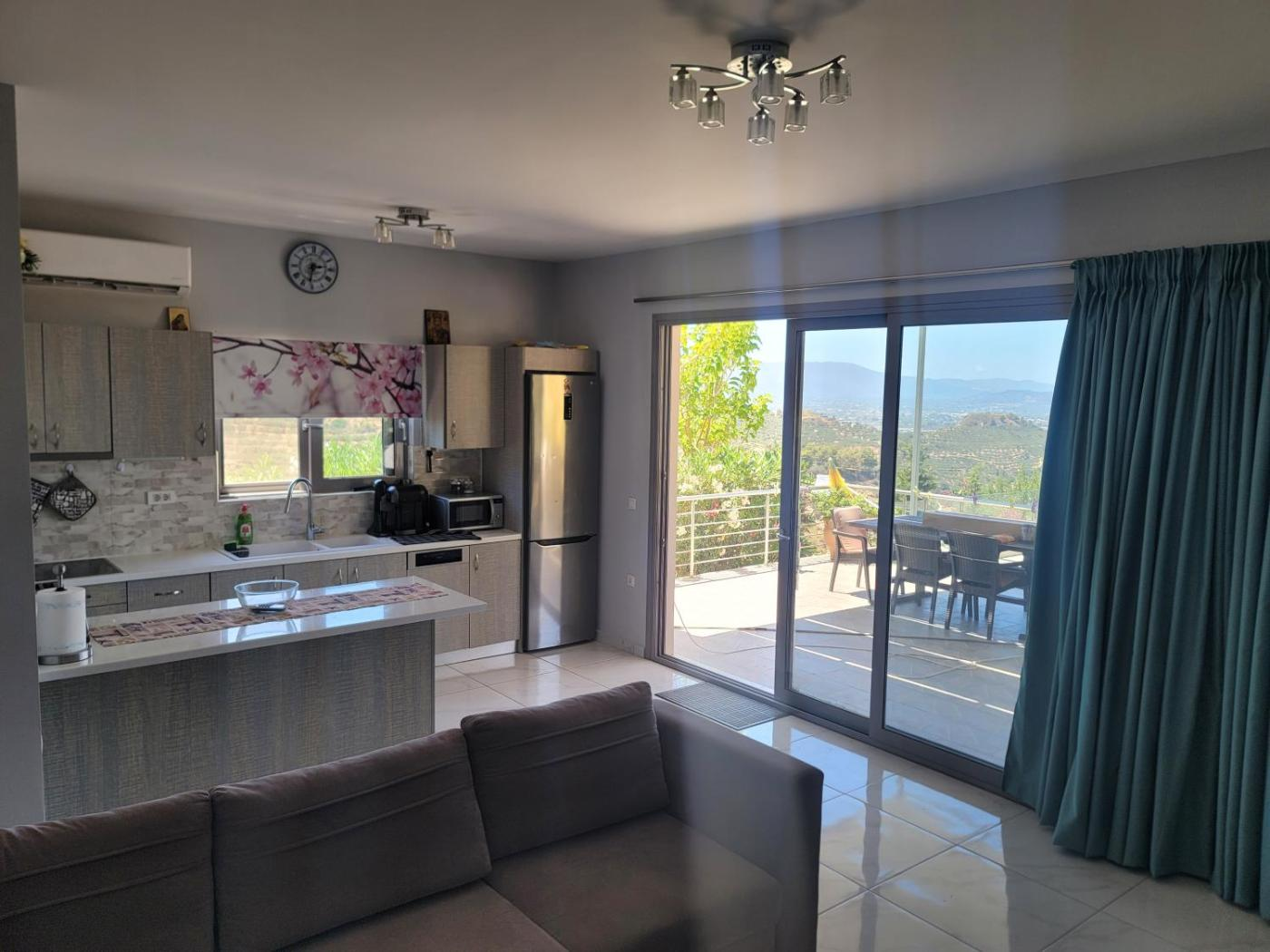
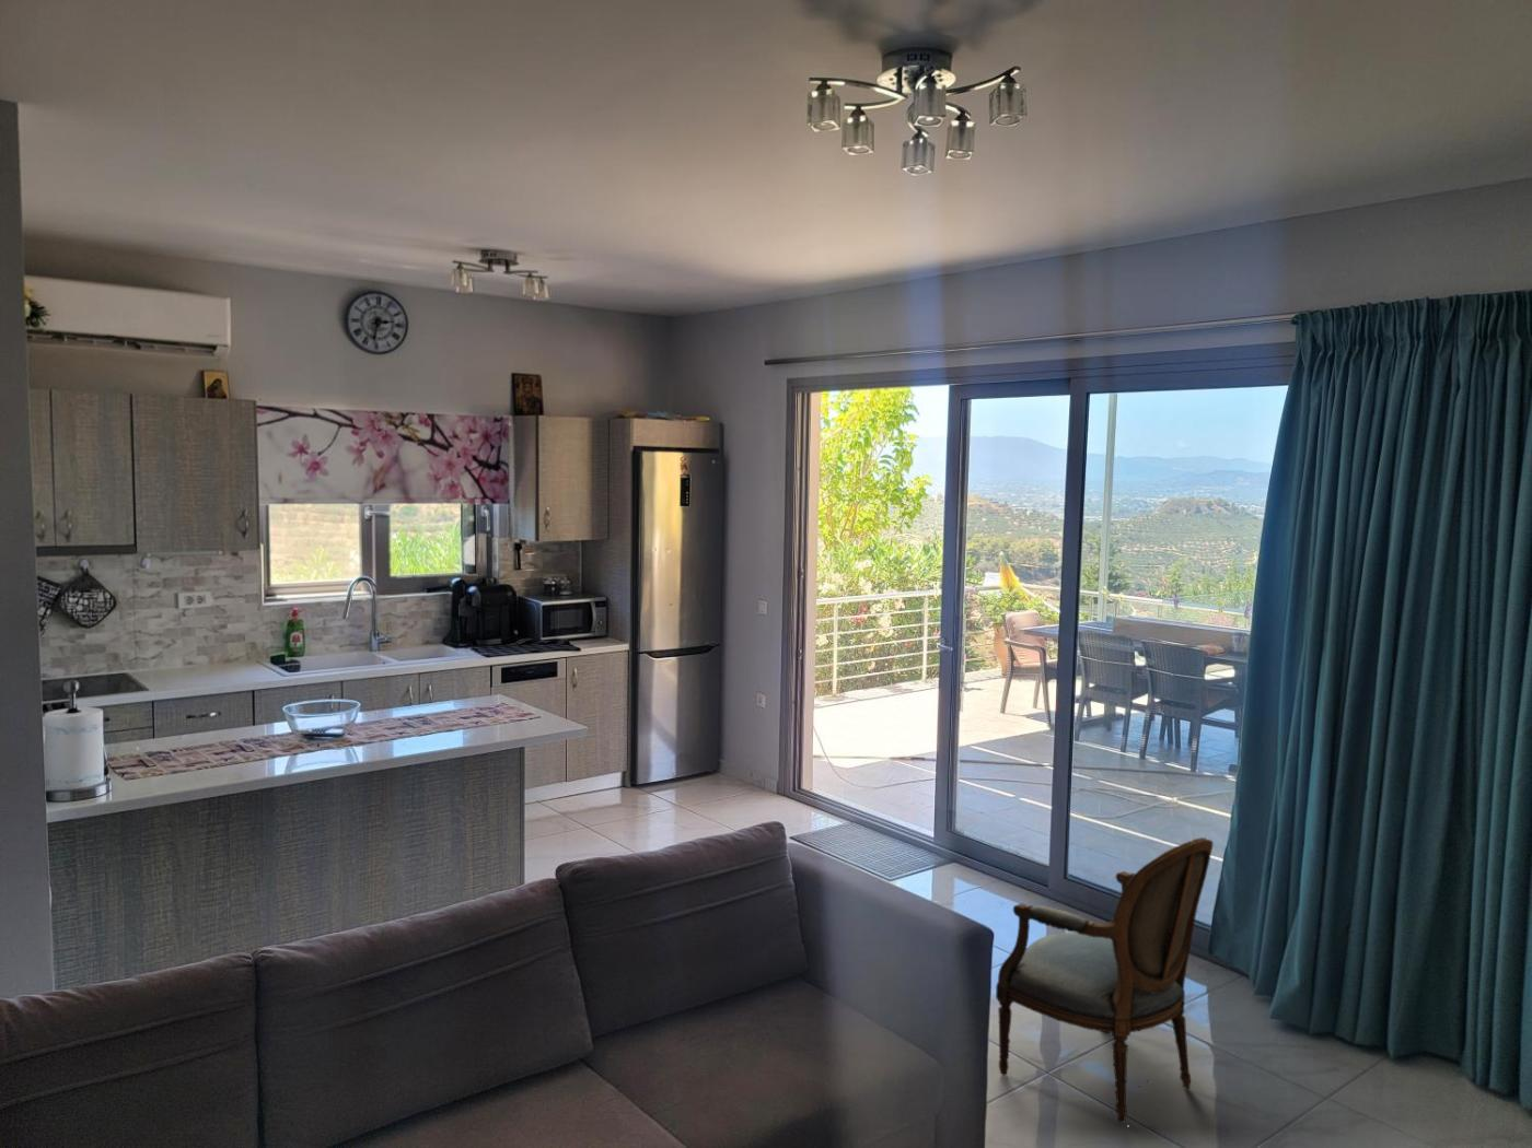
+ armchair (1112, 950)
